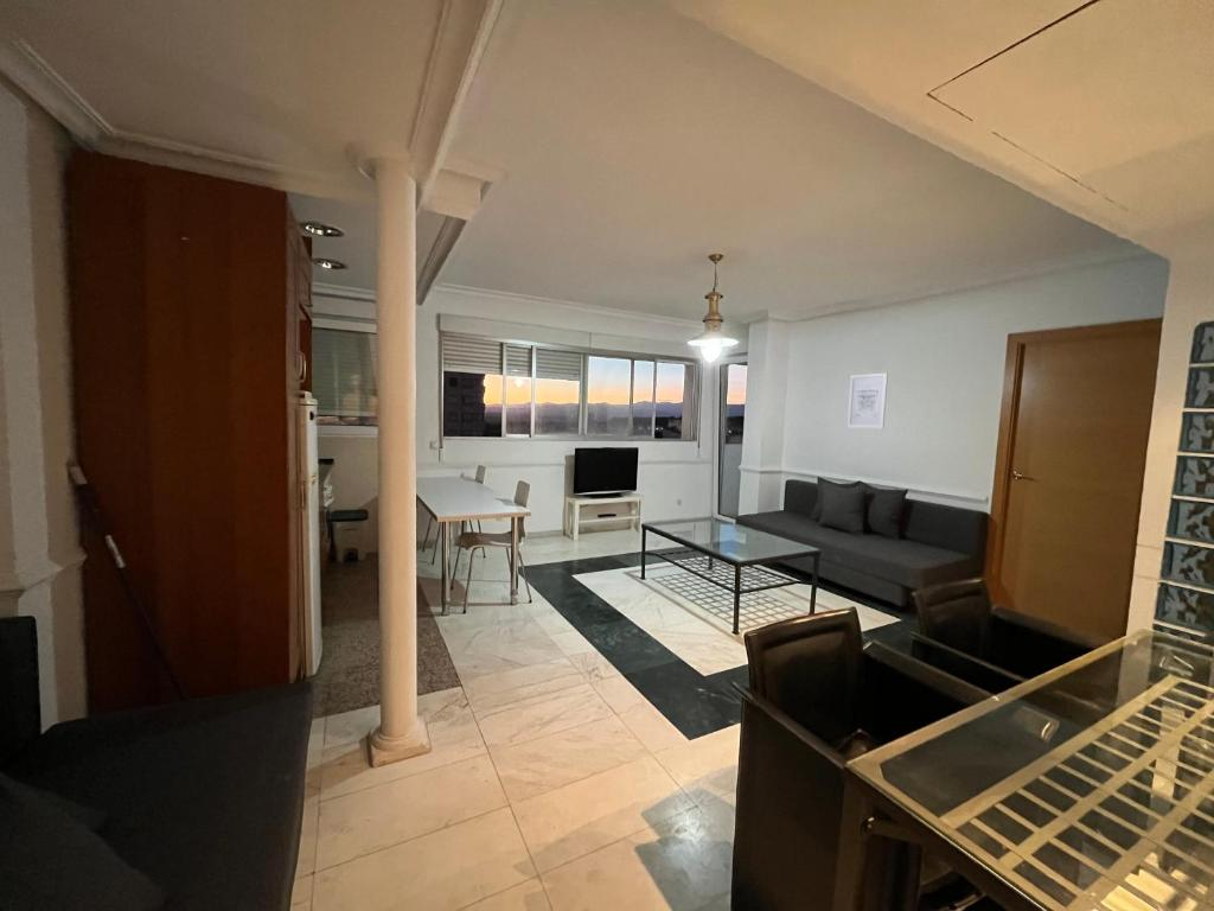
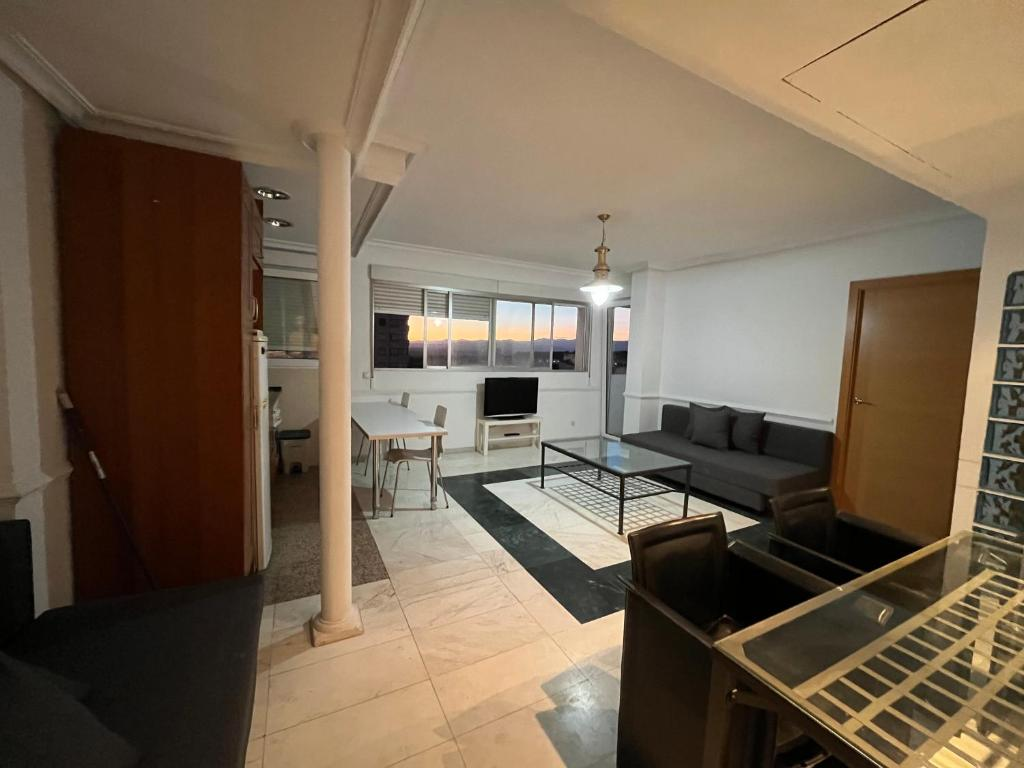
- wall art (867, 401)
